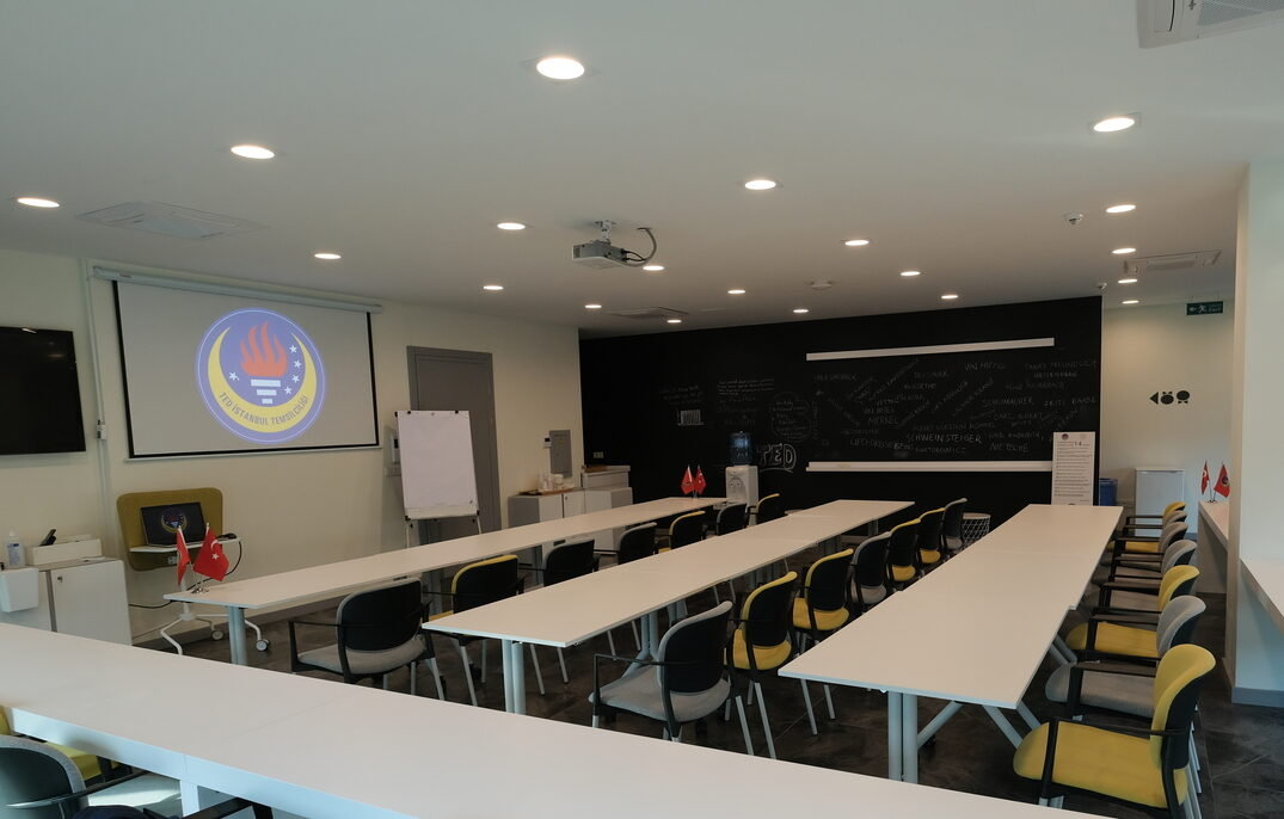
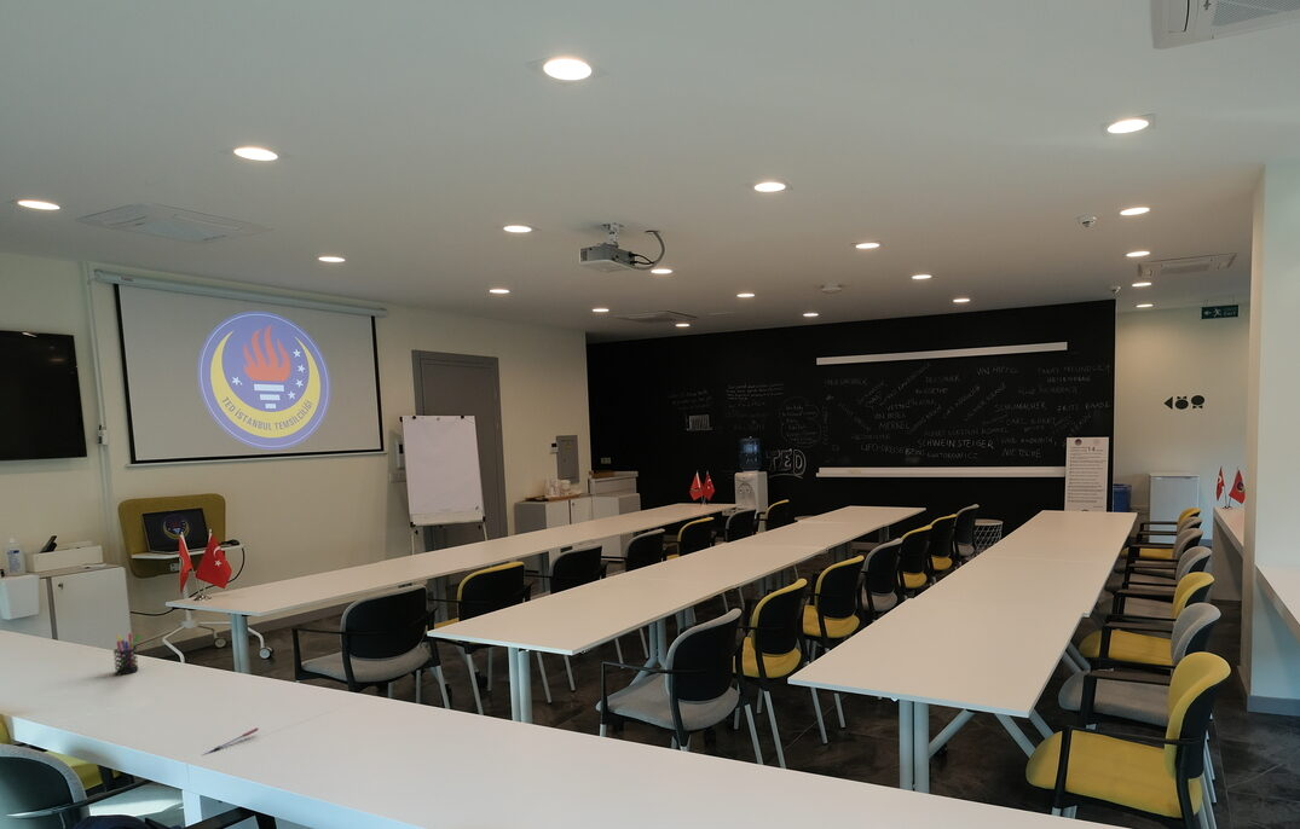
+ pen (229, 742)
+ pen holder (128, 651)
